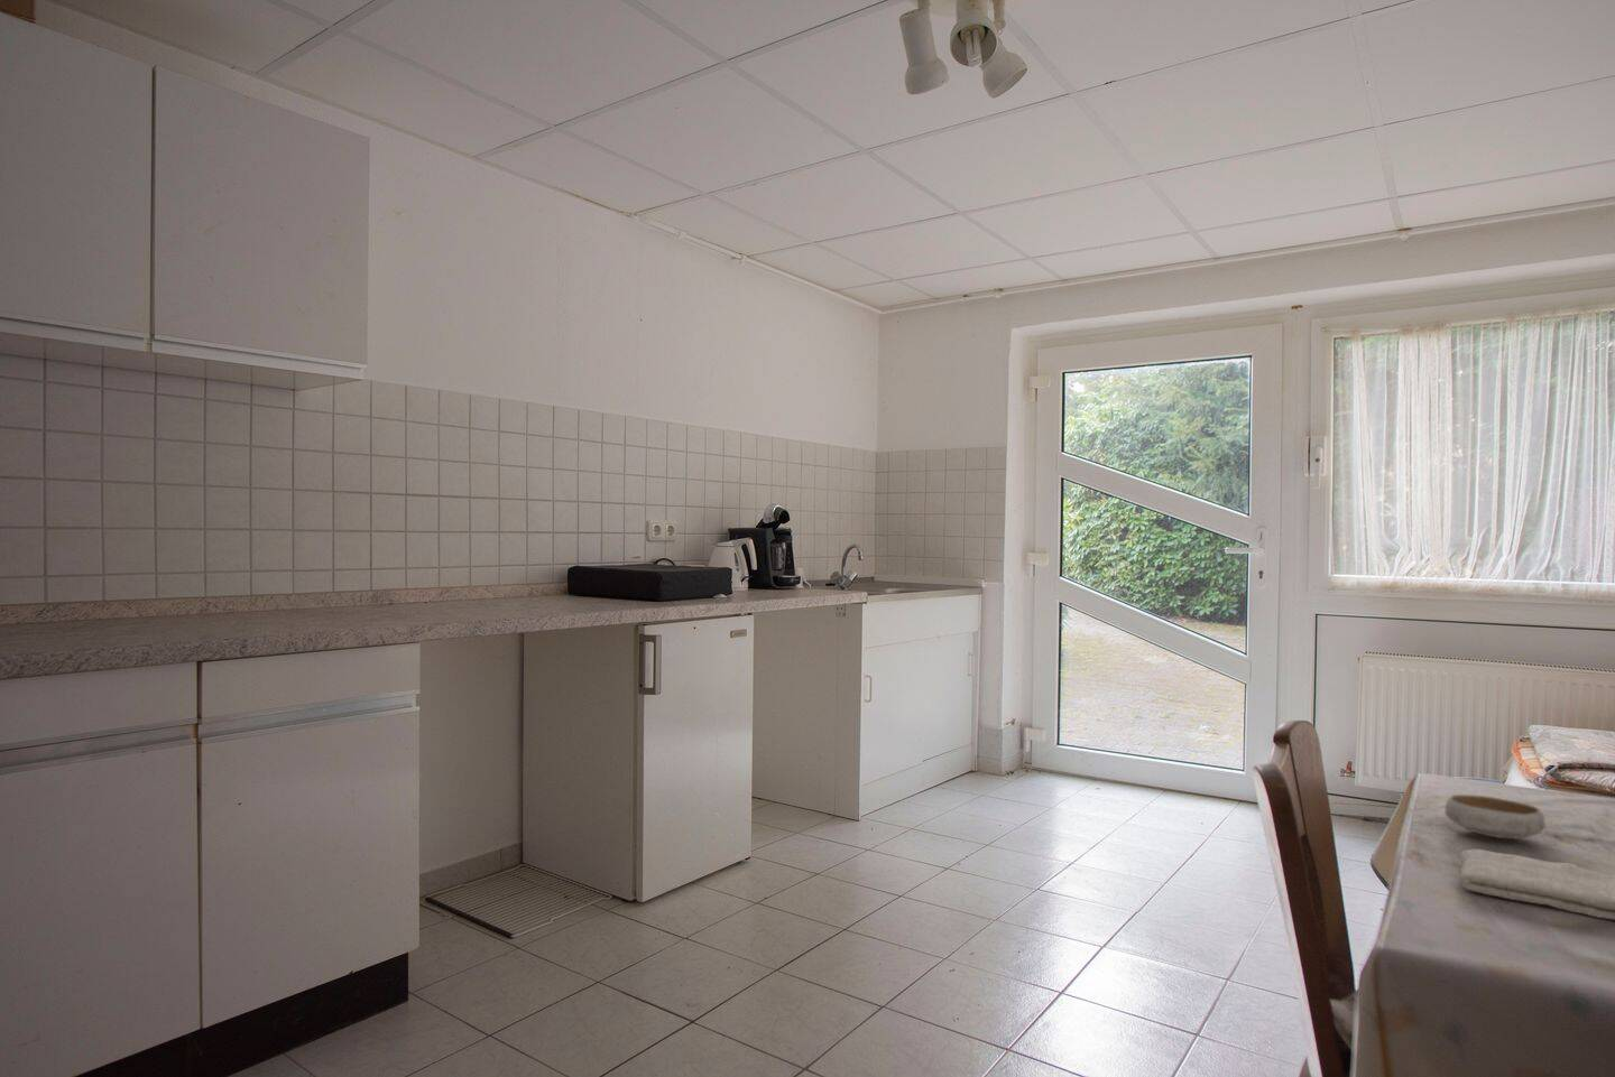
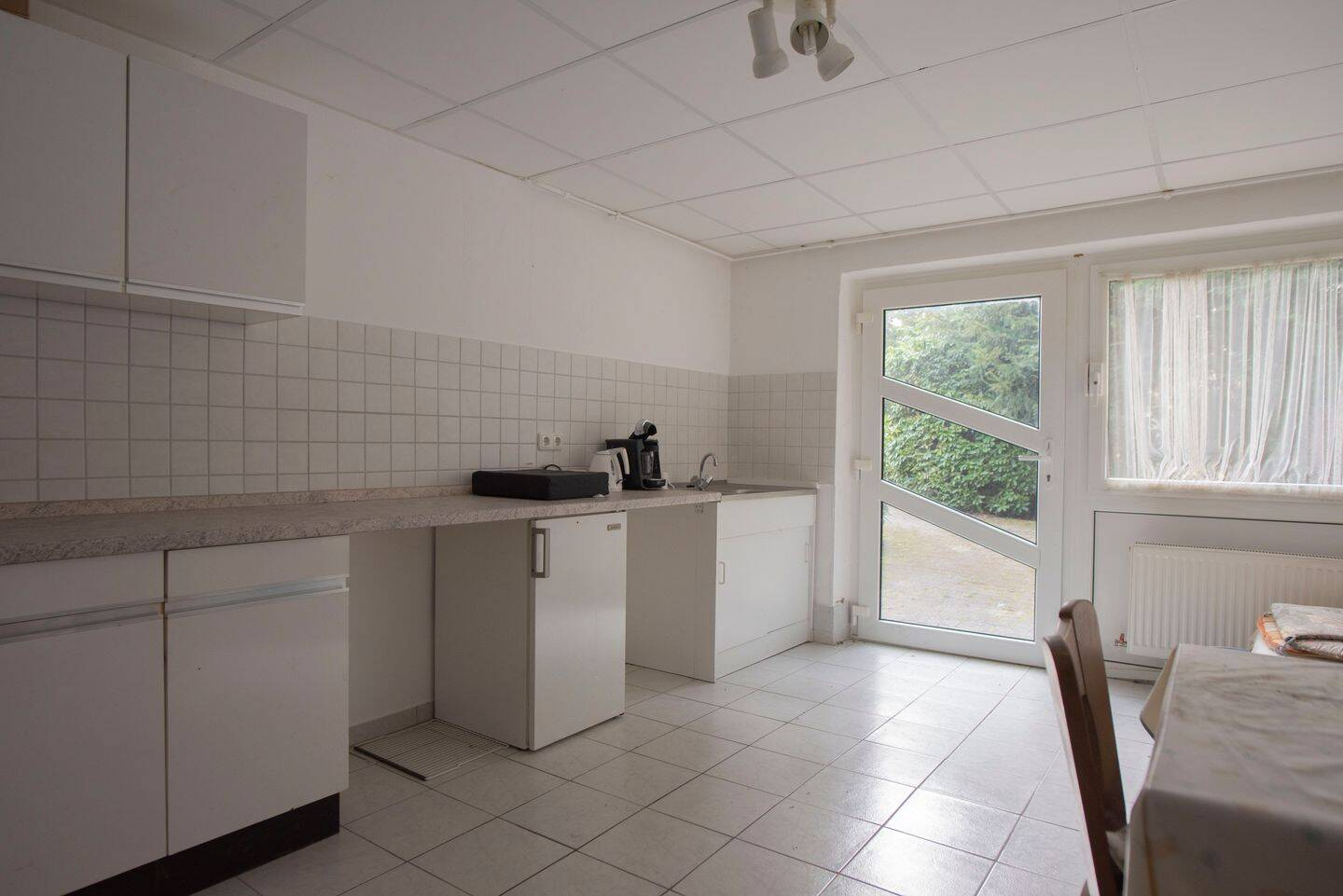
- bowl (1492, 819)
- washcloth (1544, 882)
